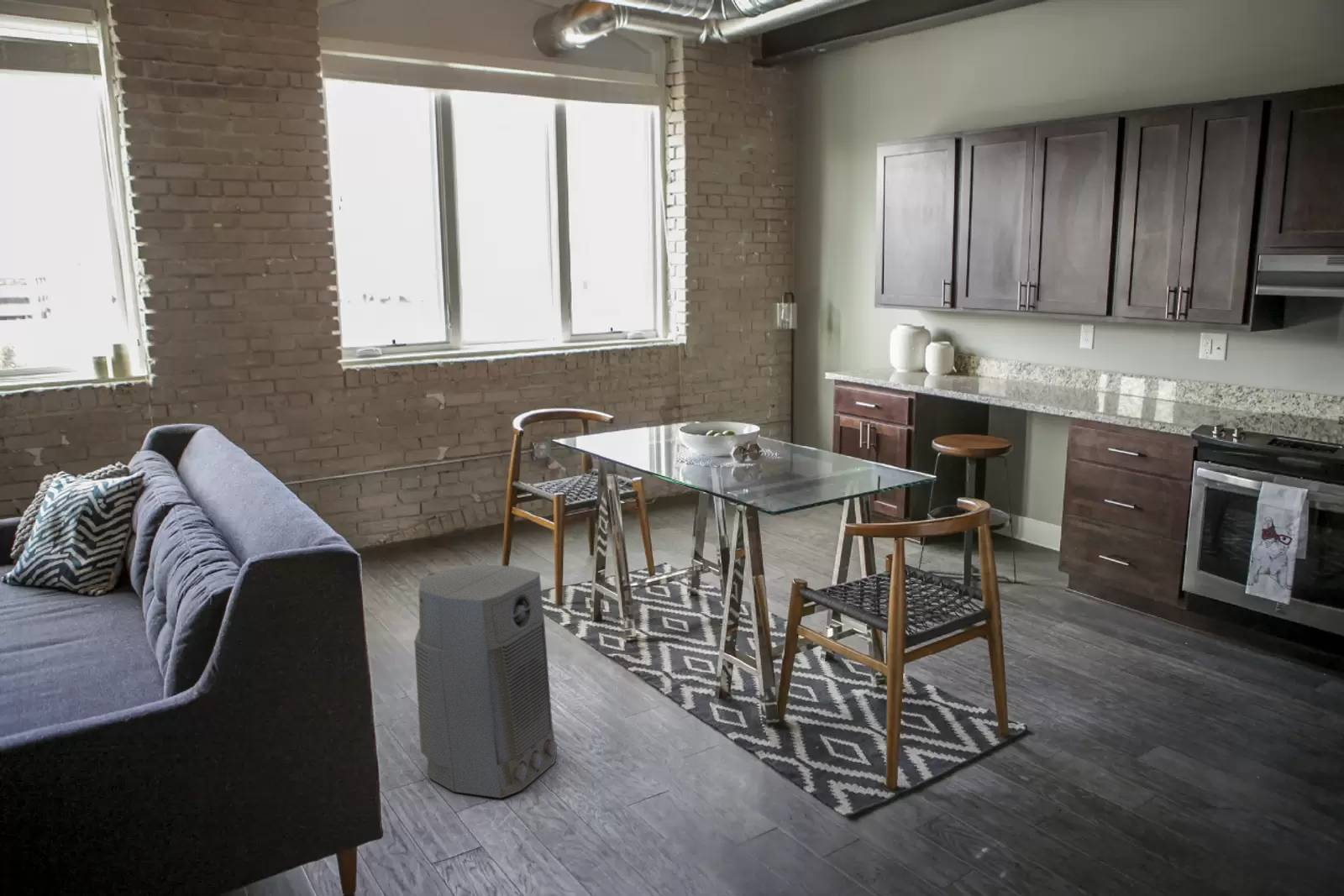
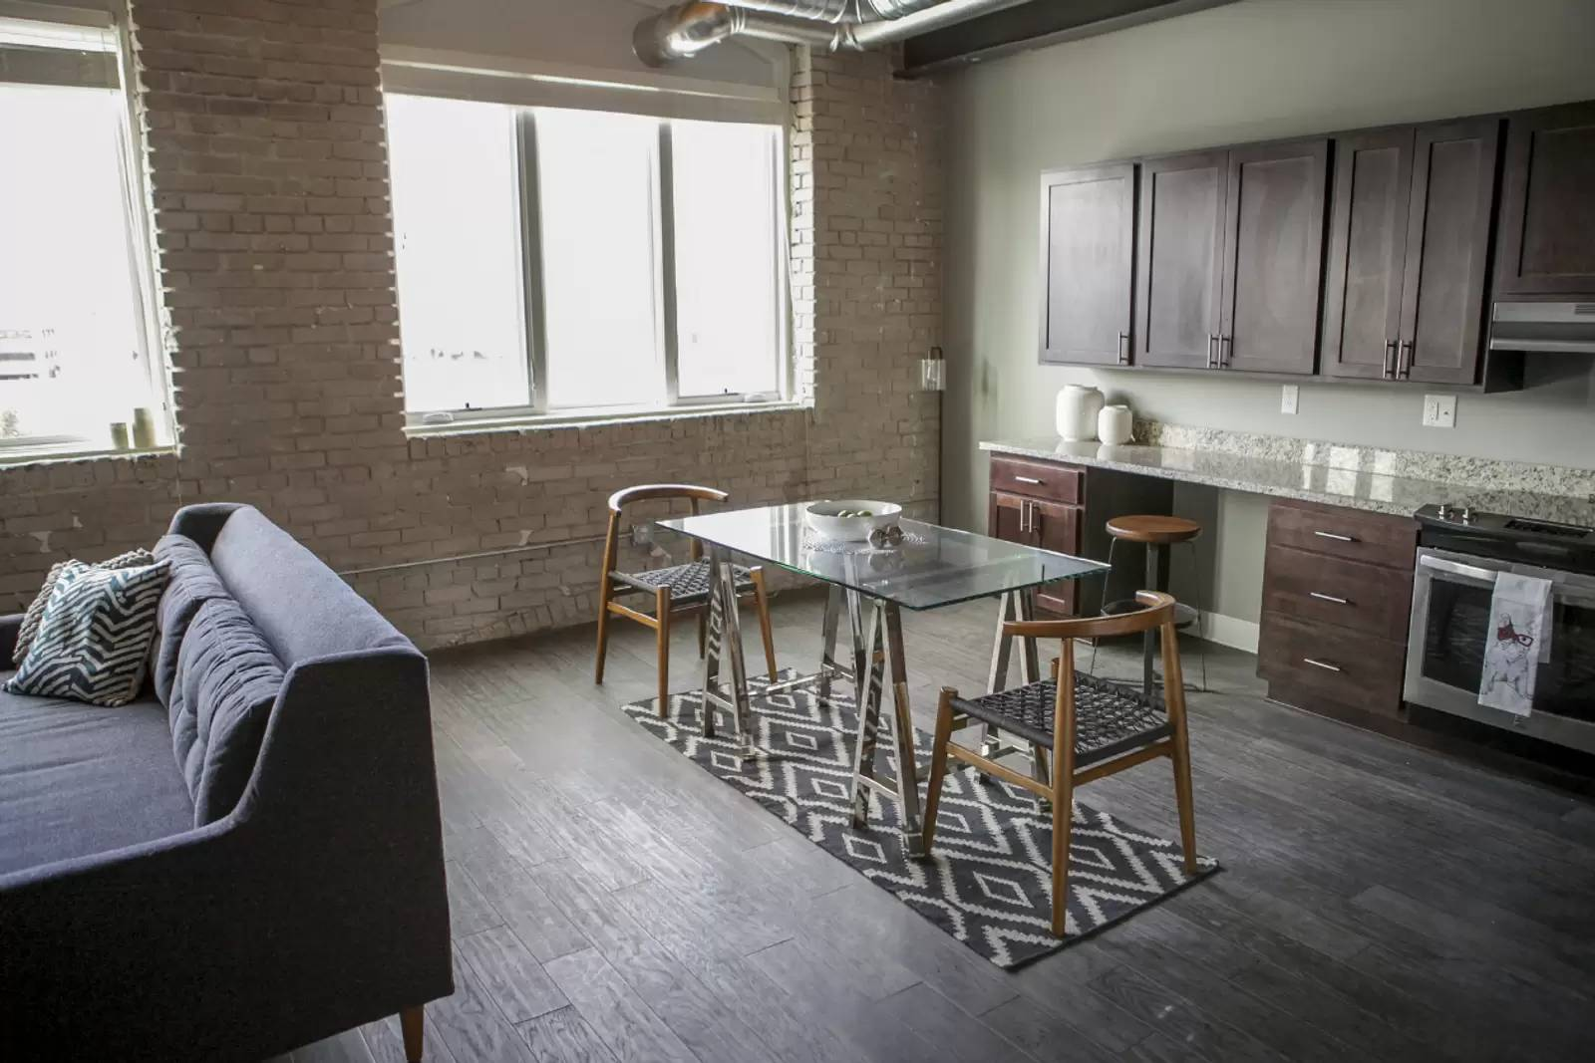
- air purifier (481, 673)
